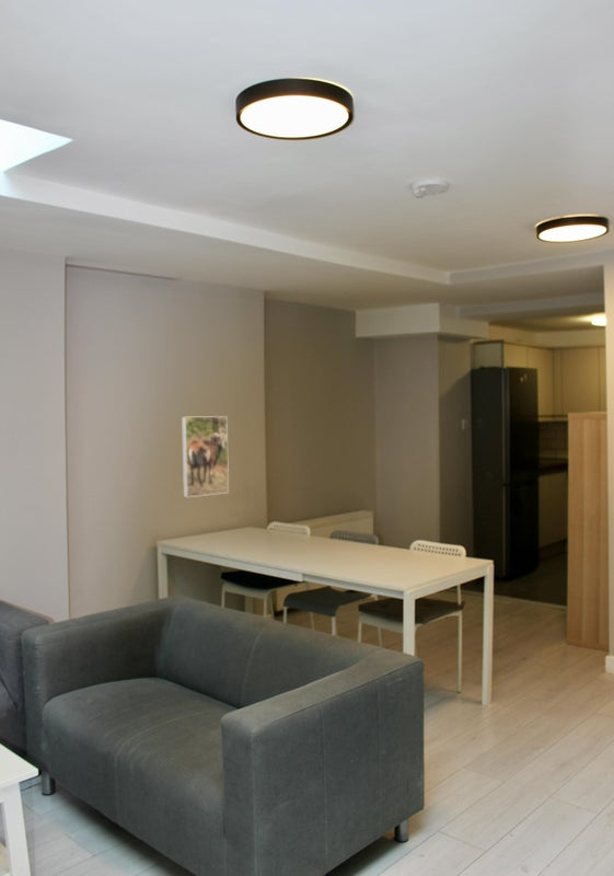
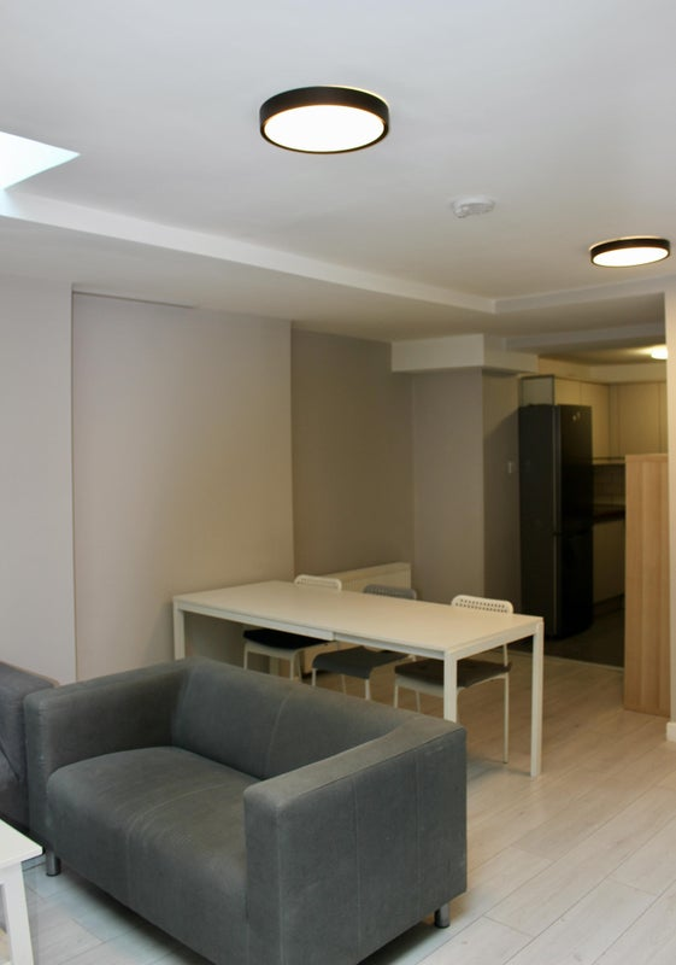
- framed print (206, 456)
